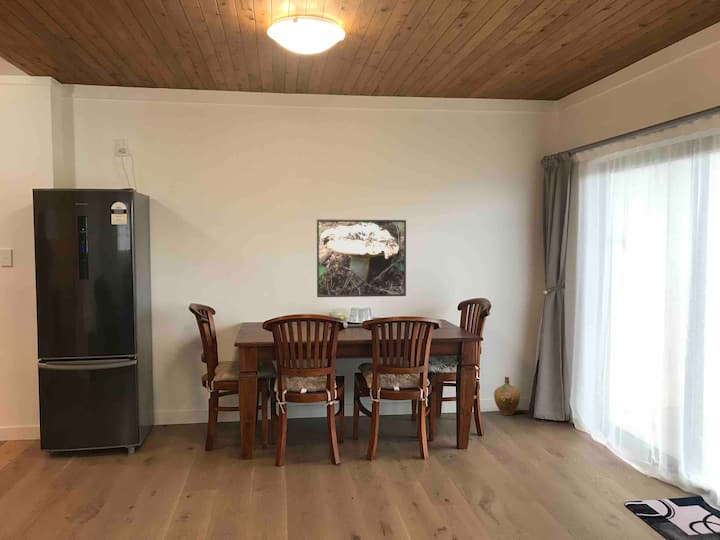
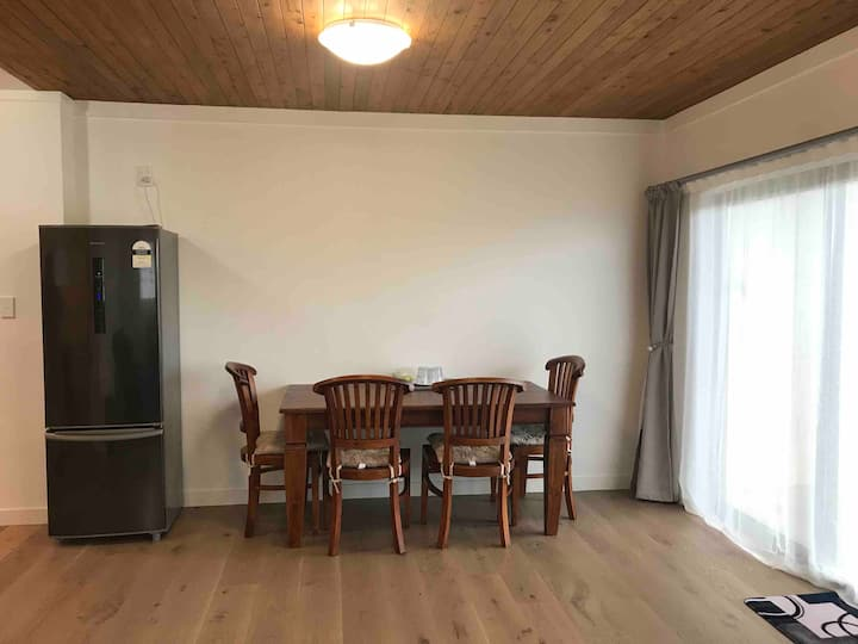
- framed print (361, 258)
- ceramic jug (507, 395)
